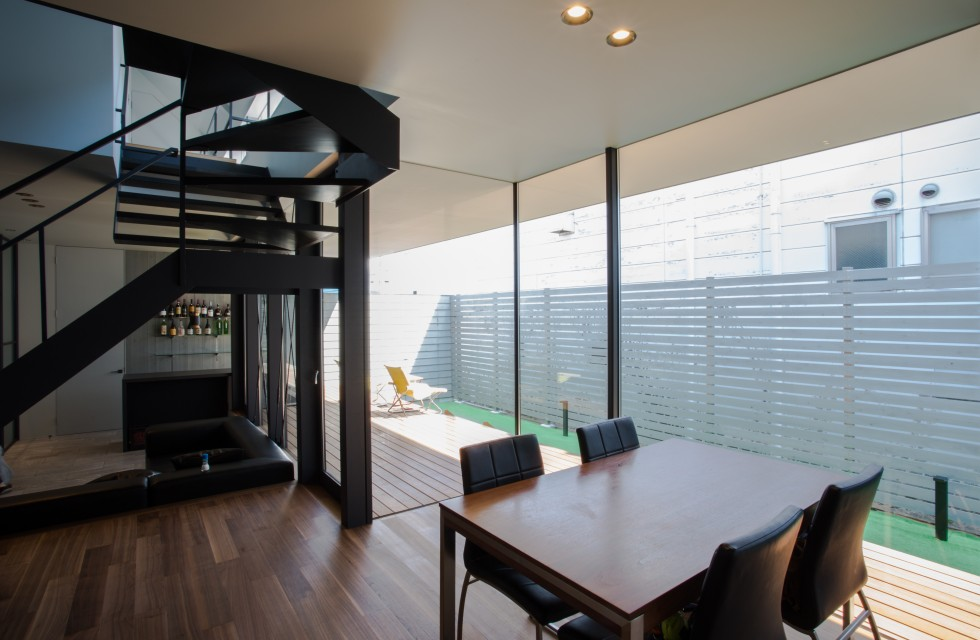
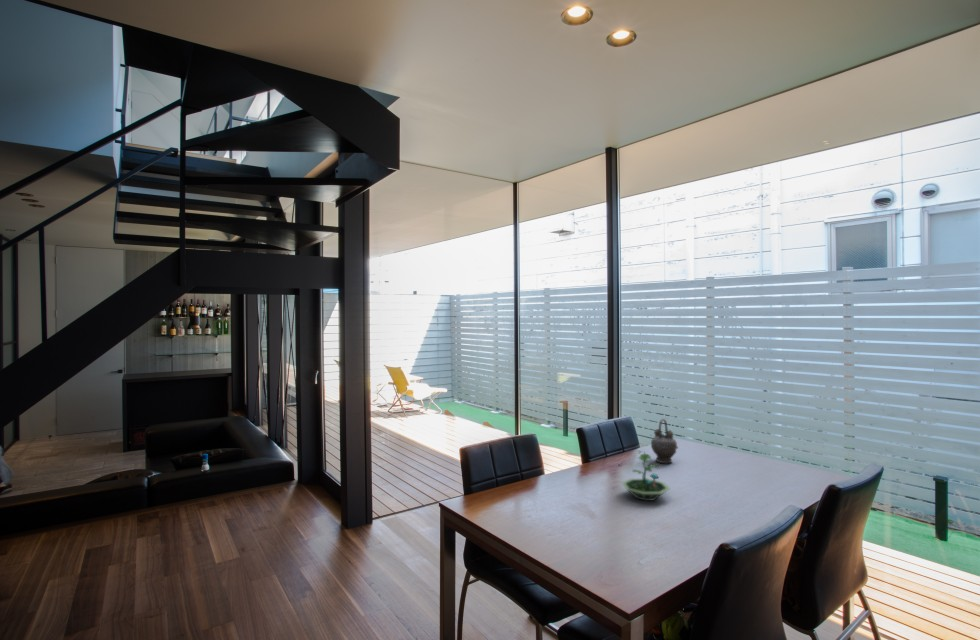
+ teapot (665, 439)
+ terrarium (645, 460)
